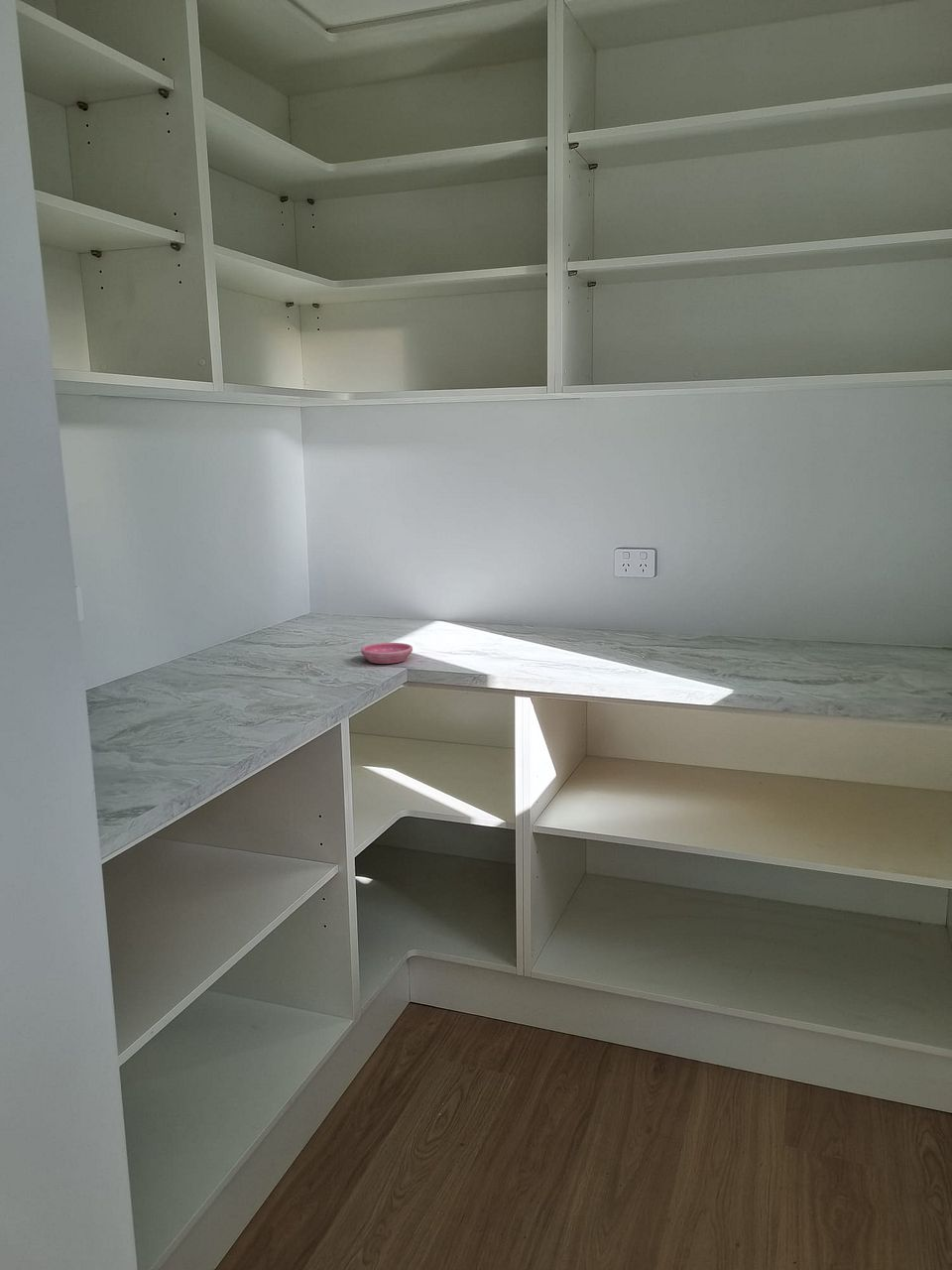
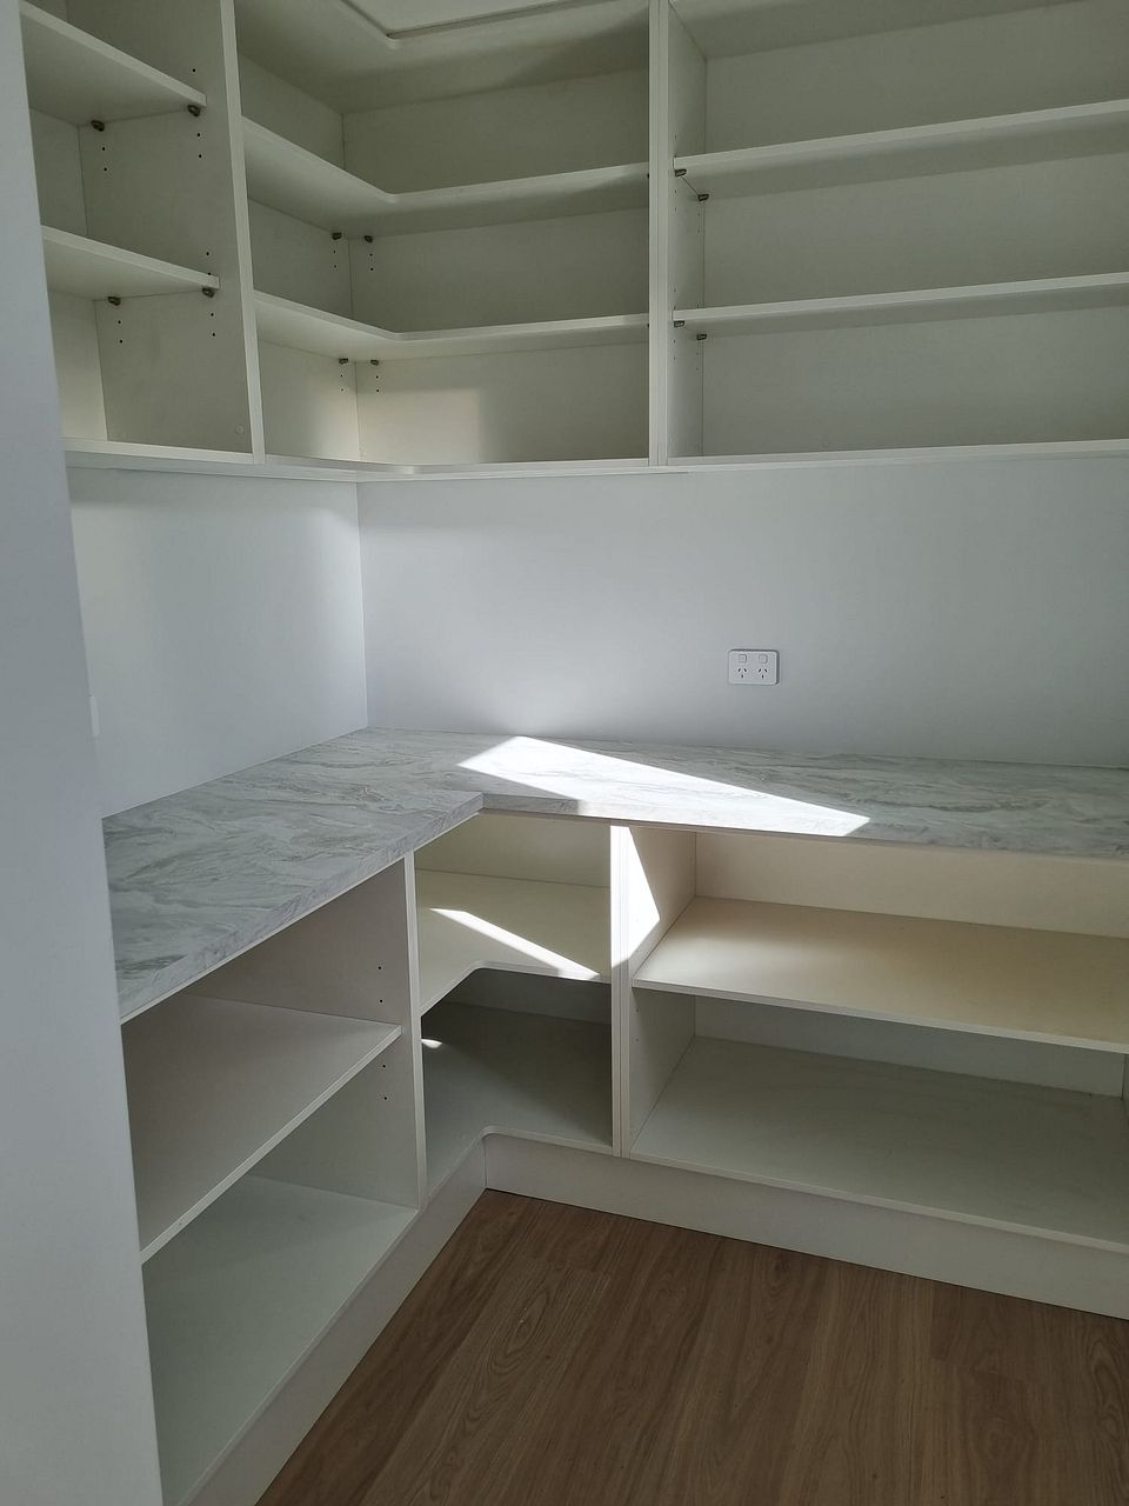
- saucer (387, 653)
